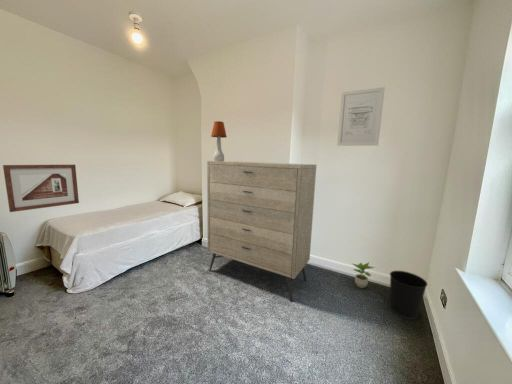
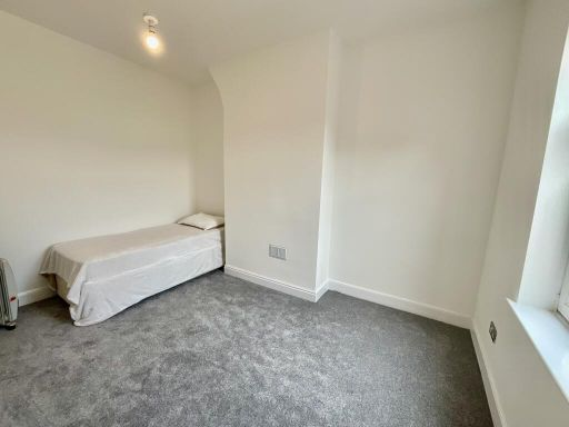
- wall art (359, 118)
- potted plant (362, 273)
- wastebasket (405, 294)
- dresser (258, 221)
- table lamp (218, 141)
- picture frame (45, 186)
